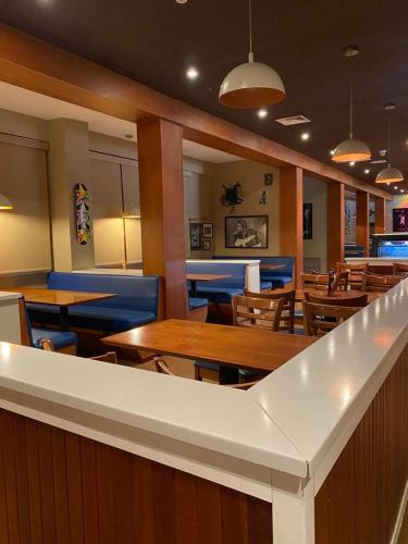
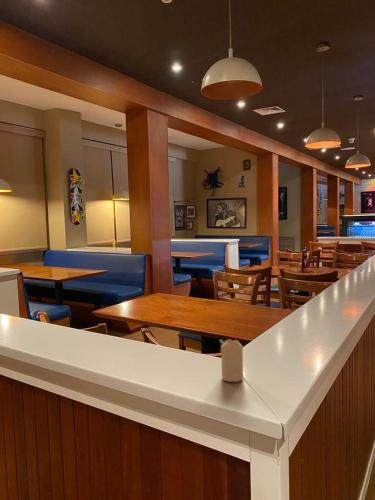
+ candle (232, 359)
